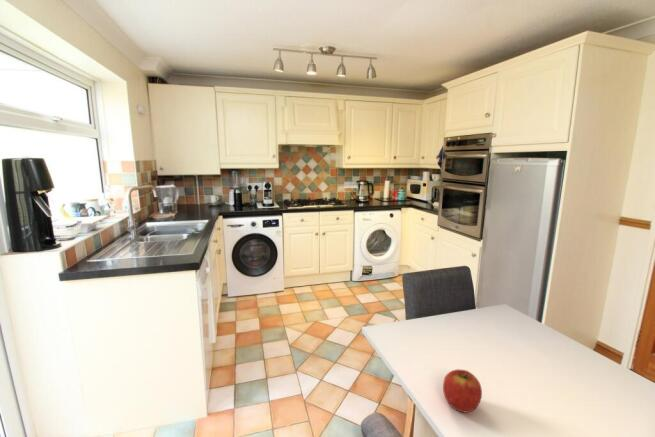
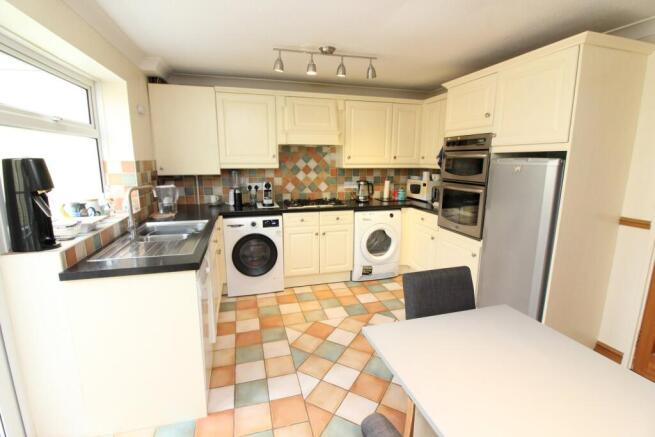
- apple (461, 388)
